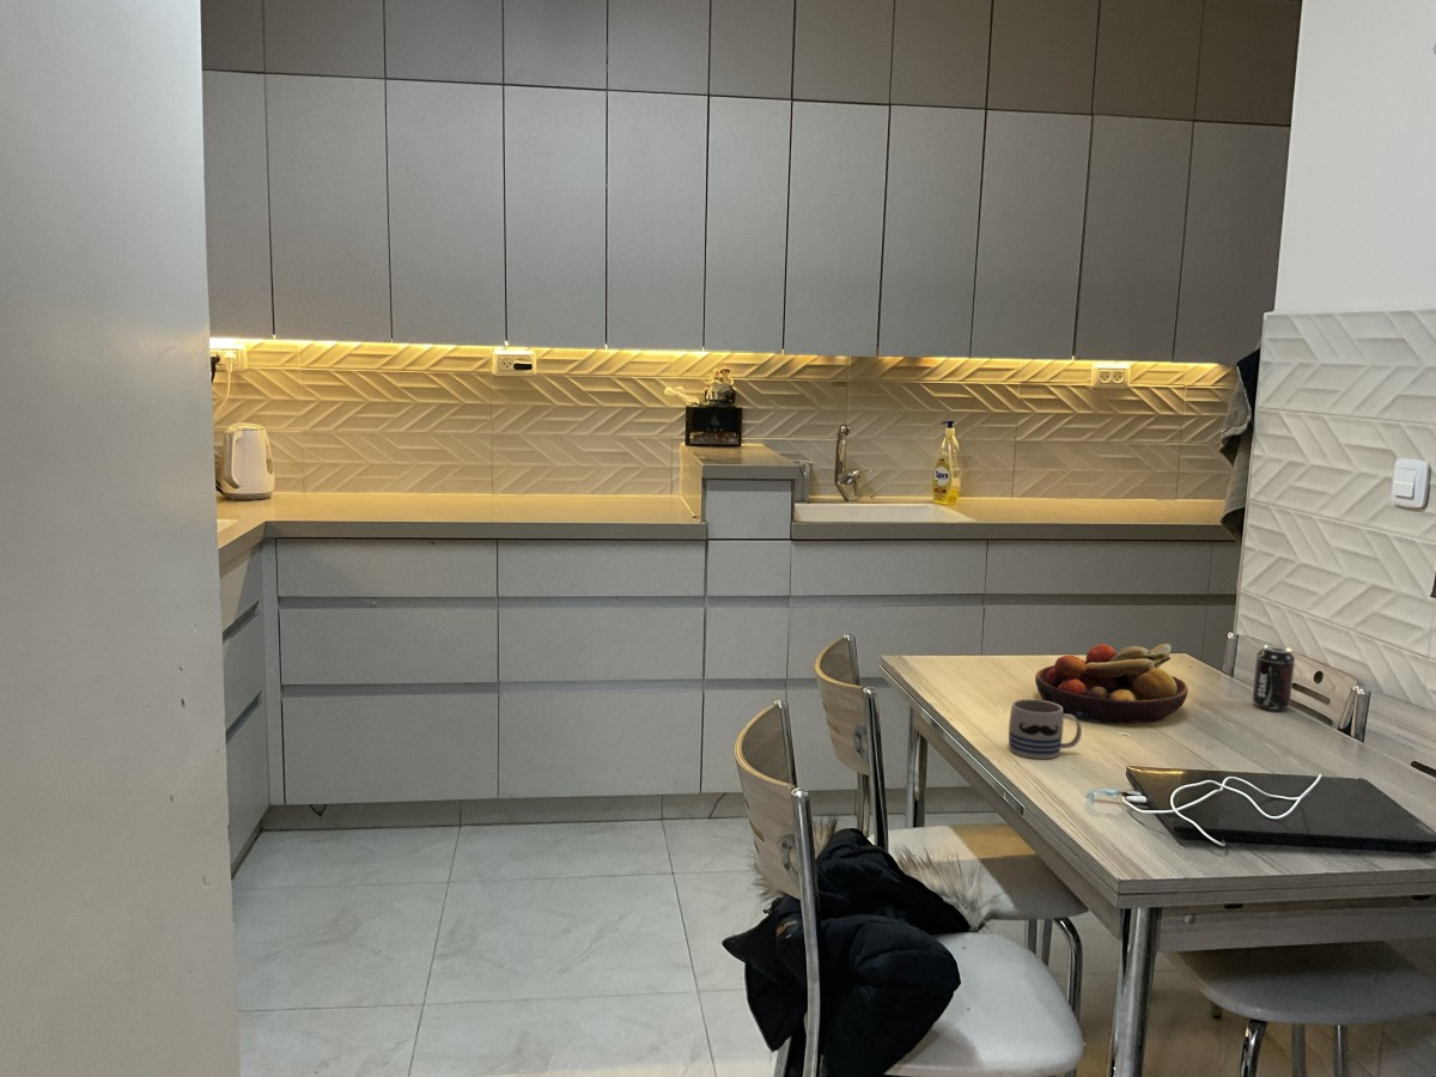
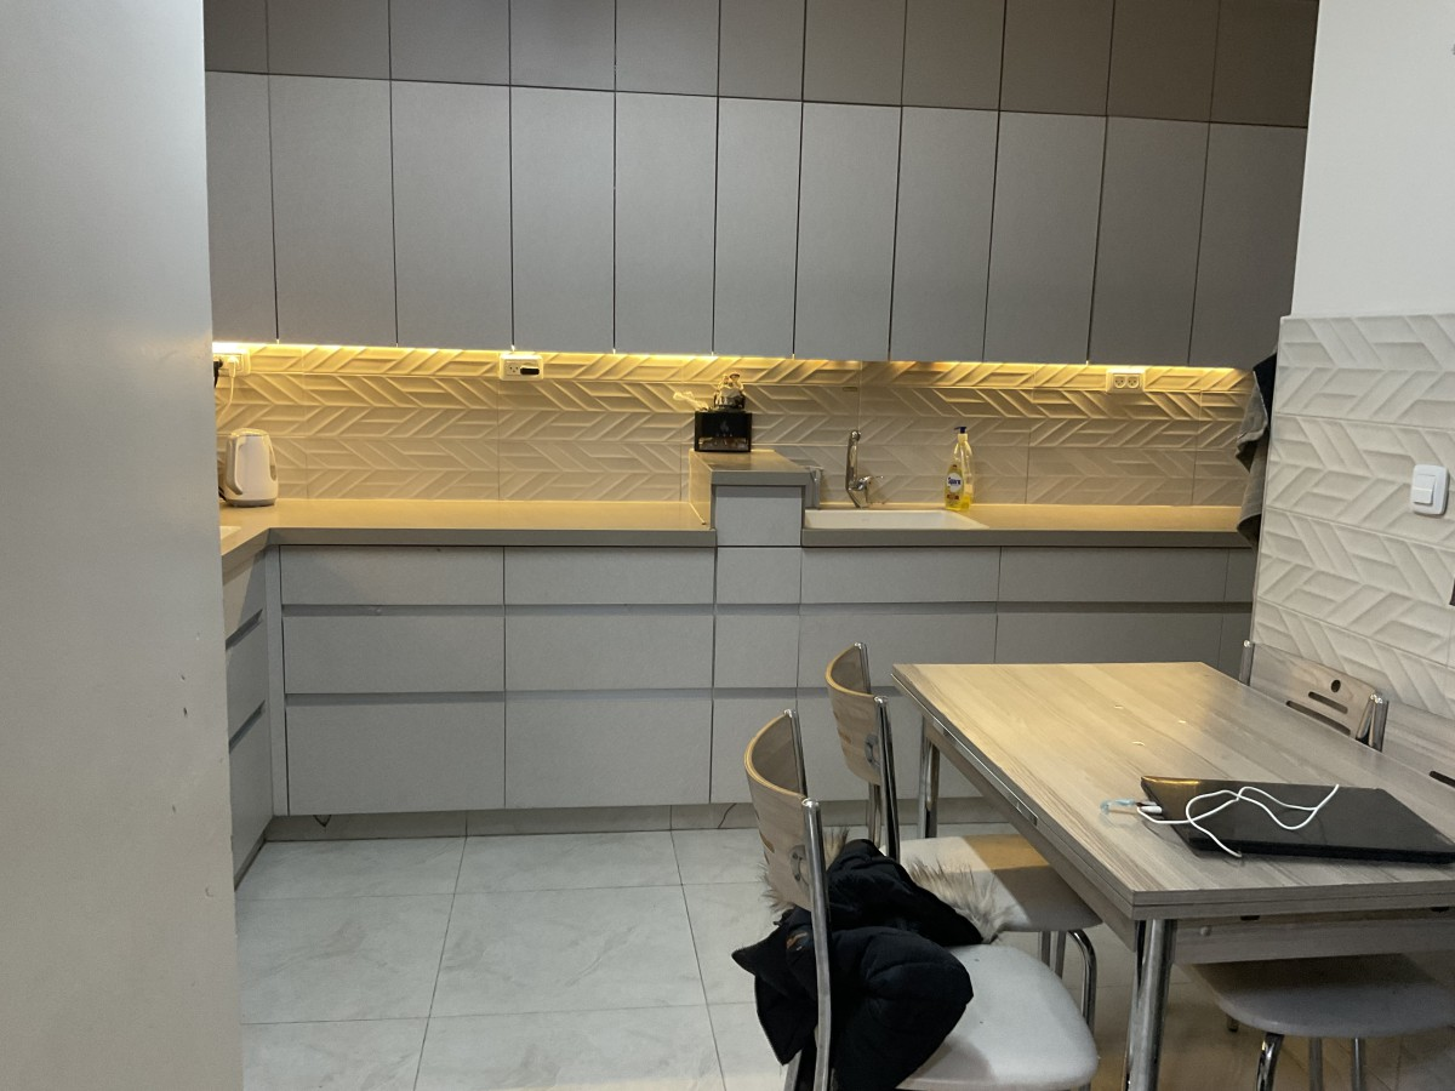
- beverage can (1273, 677)
- mug (1045, 729)
- fruit bowl (1111, 674)
